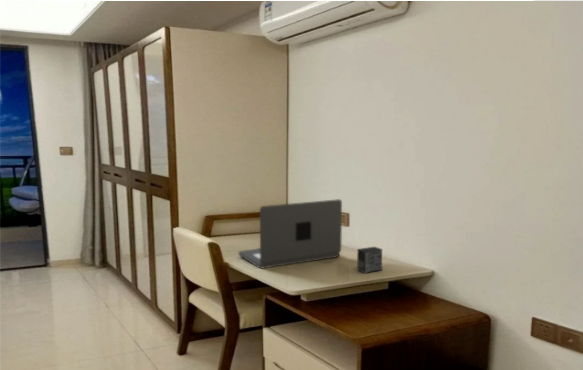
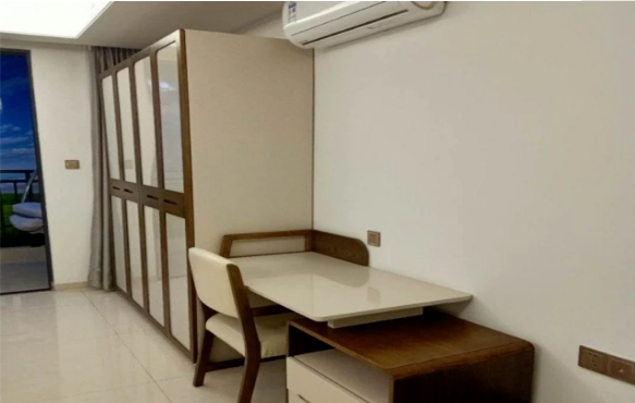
- laptop (289, 228)
- small box (369, 259)
